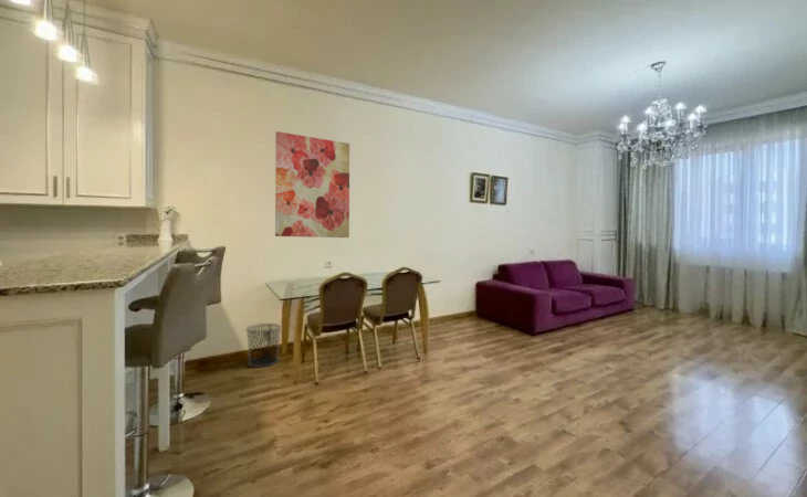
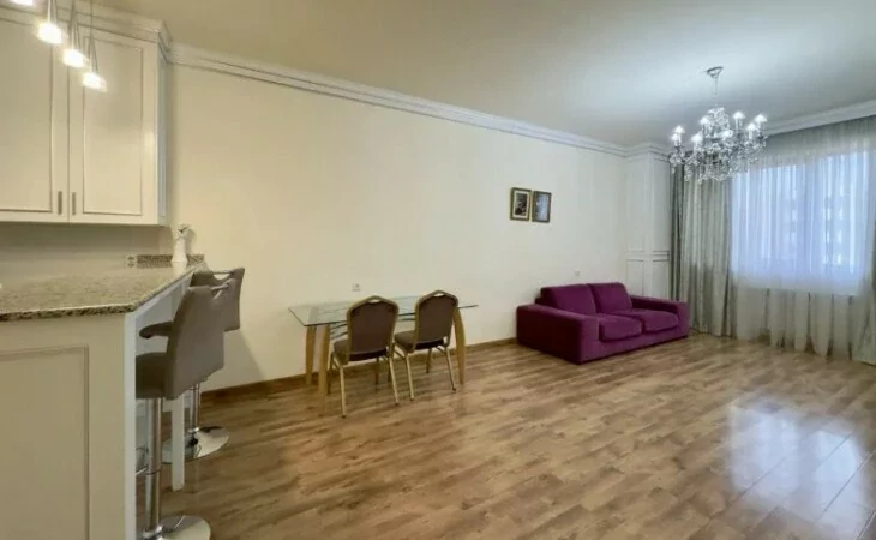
- wall art (314, 187)
- waste bin (263, 343)
